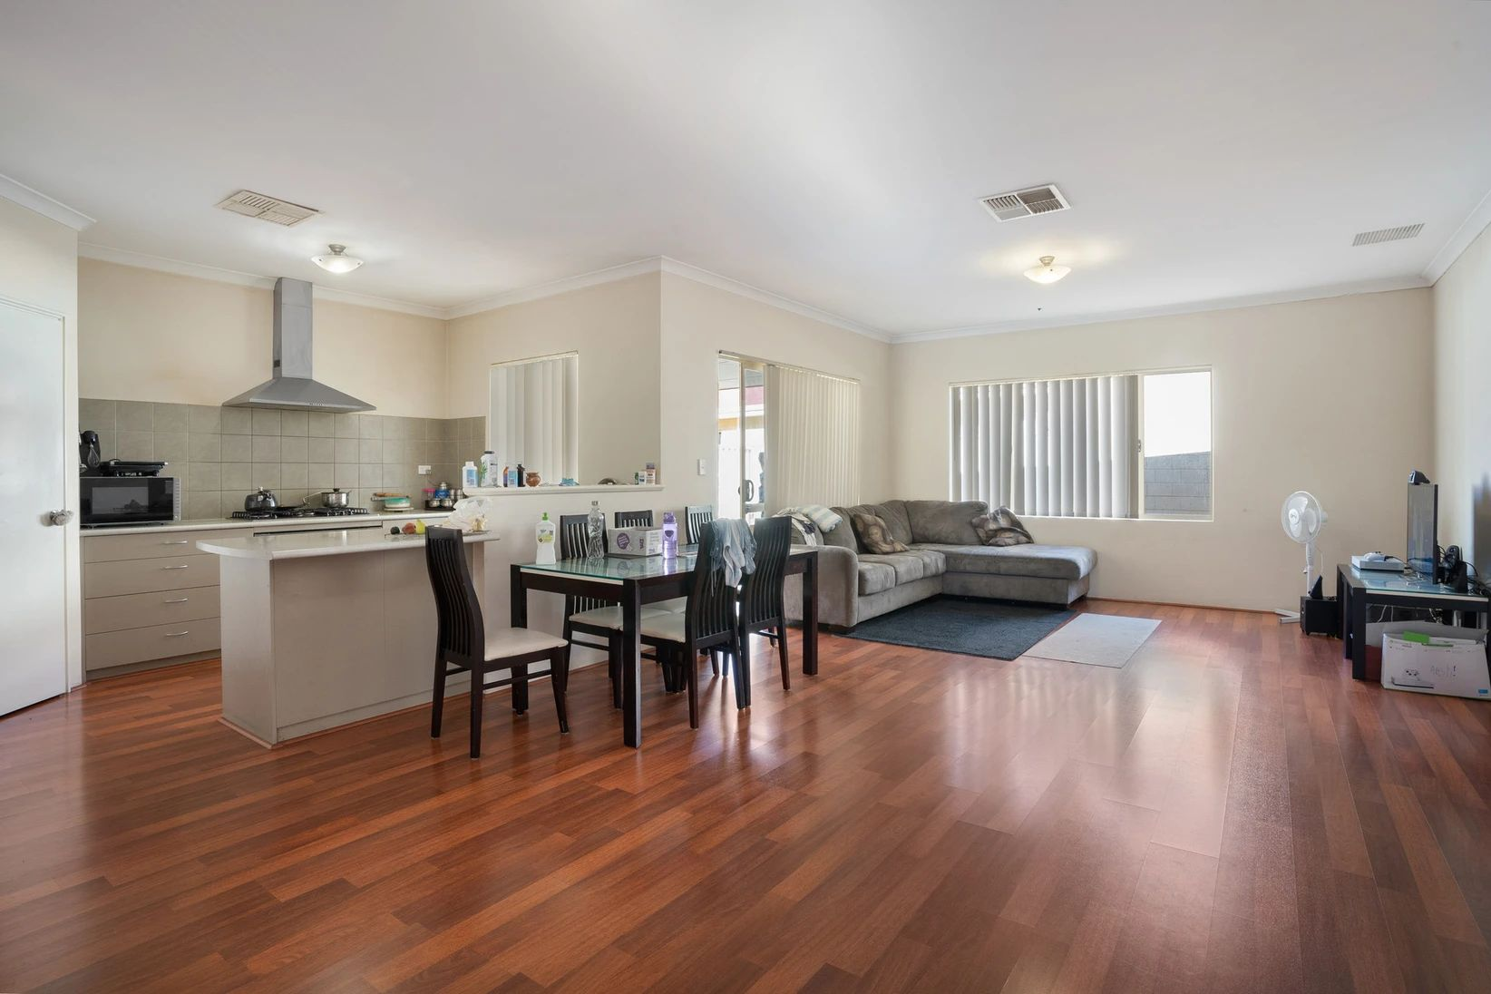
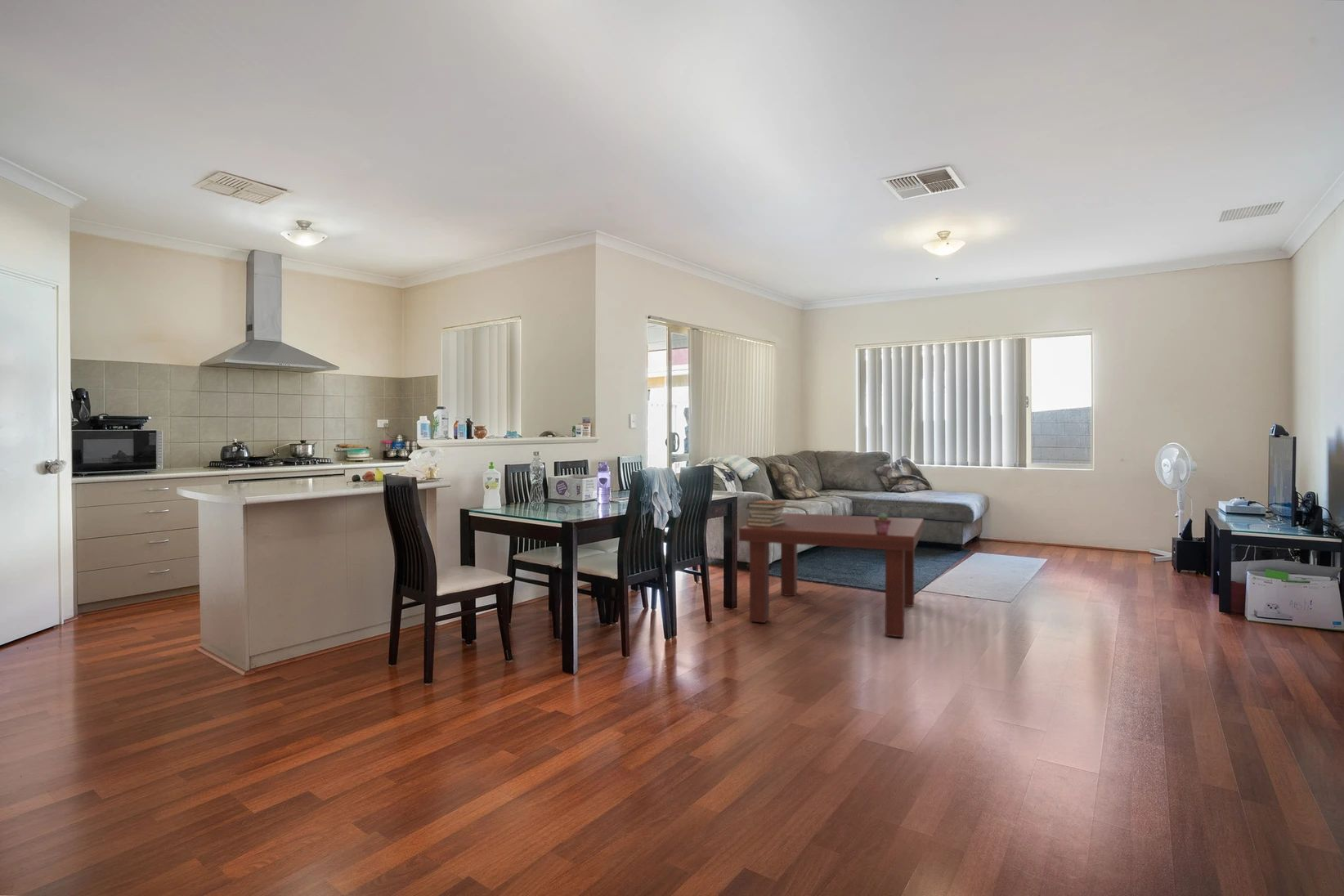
+ book stack (767, 513)
+ potted succulent (882, 522)
+ coffee table (836, 546)
